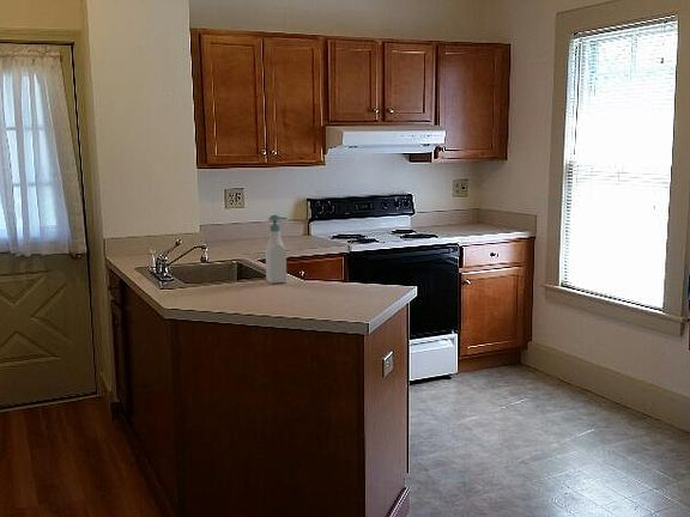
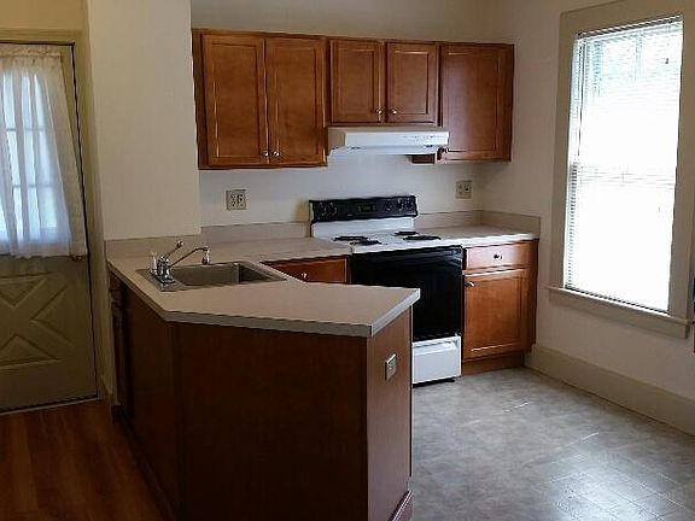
- soap bottle (277, 248)
